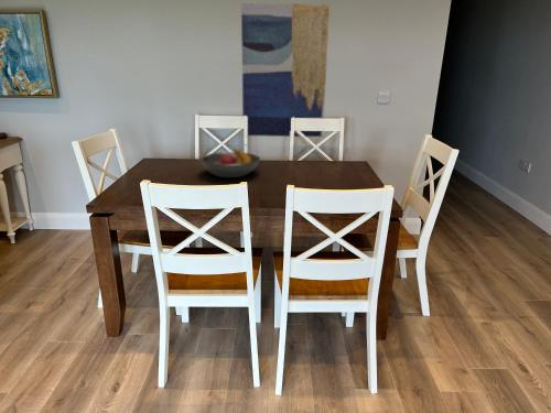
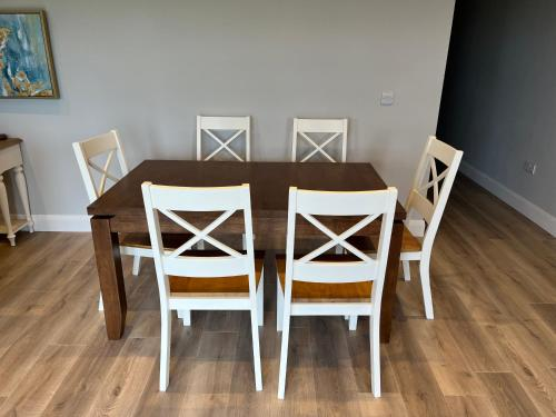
- fruit bowl (230, 164)
- wall art (283, 73)
